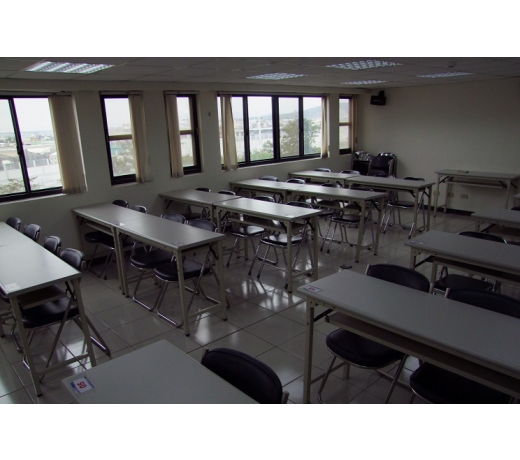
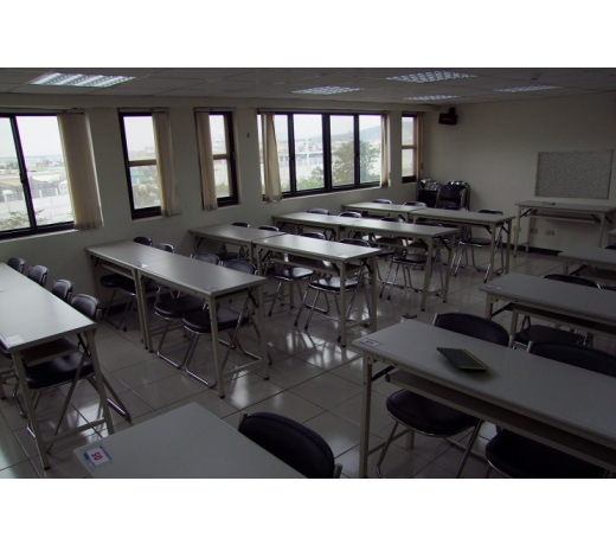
+ wall art (571, 174)
+ notepad (461, 358)
